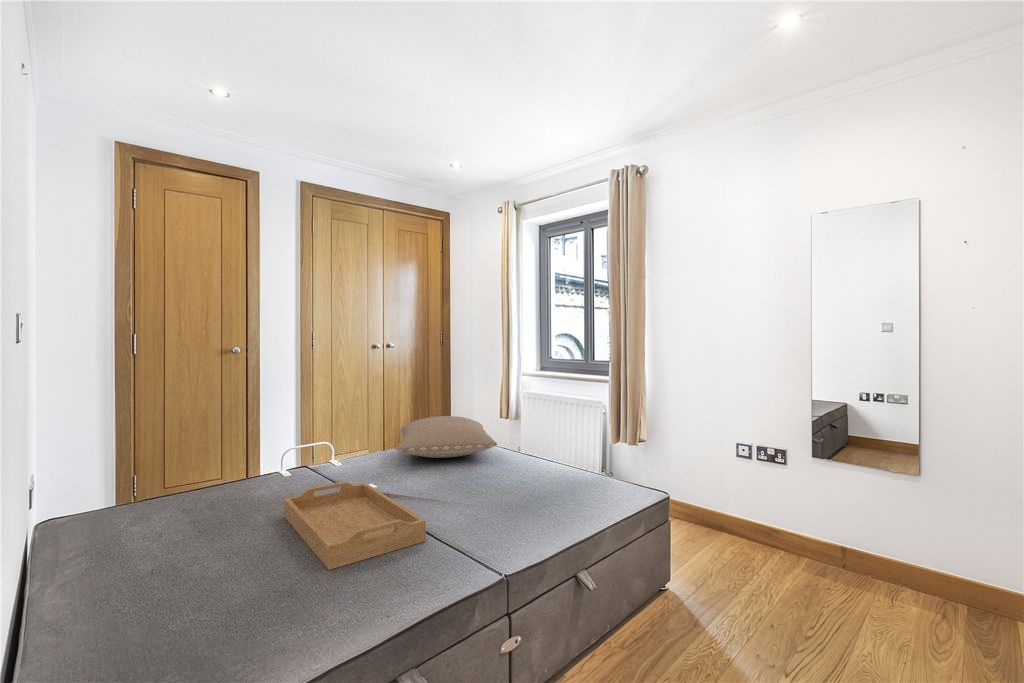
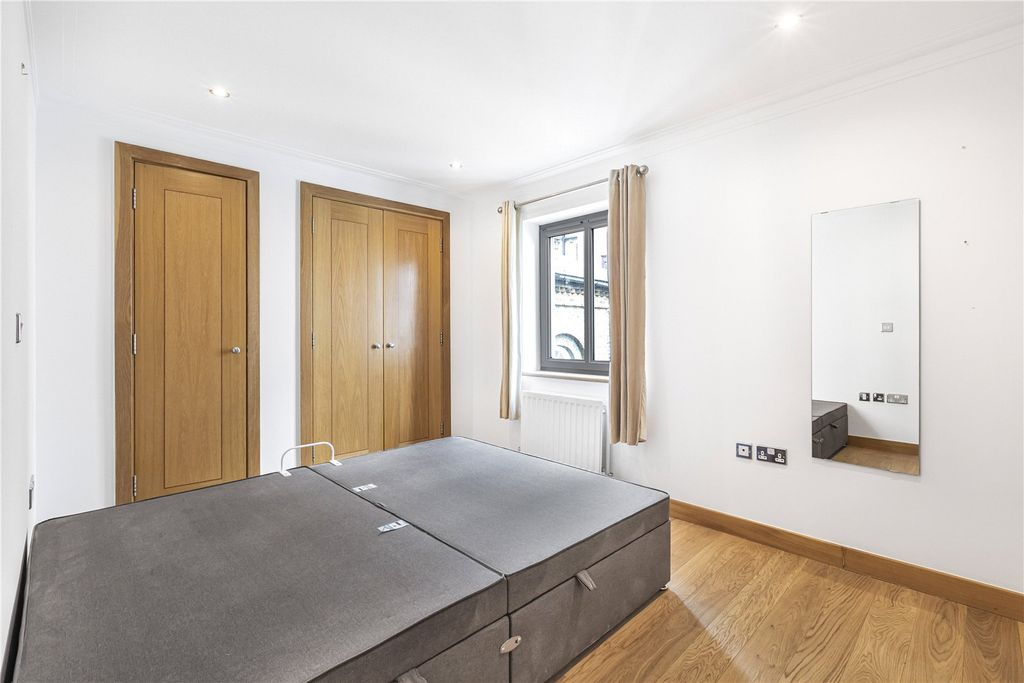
- pillow (444, 436)
- serving tray (350, 515)
